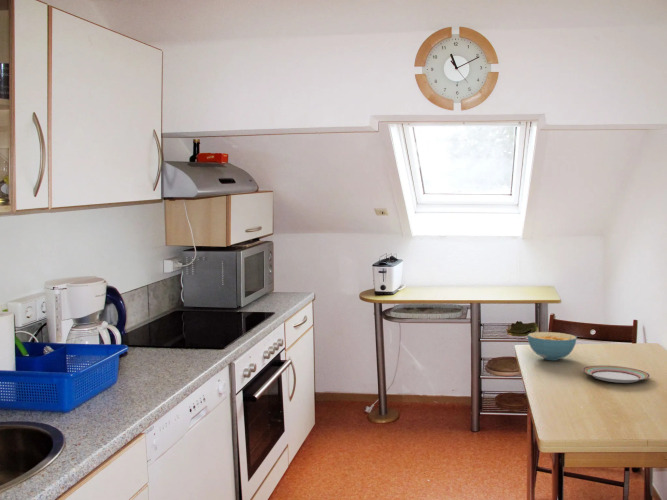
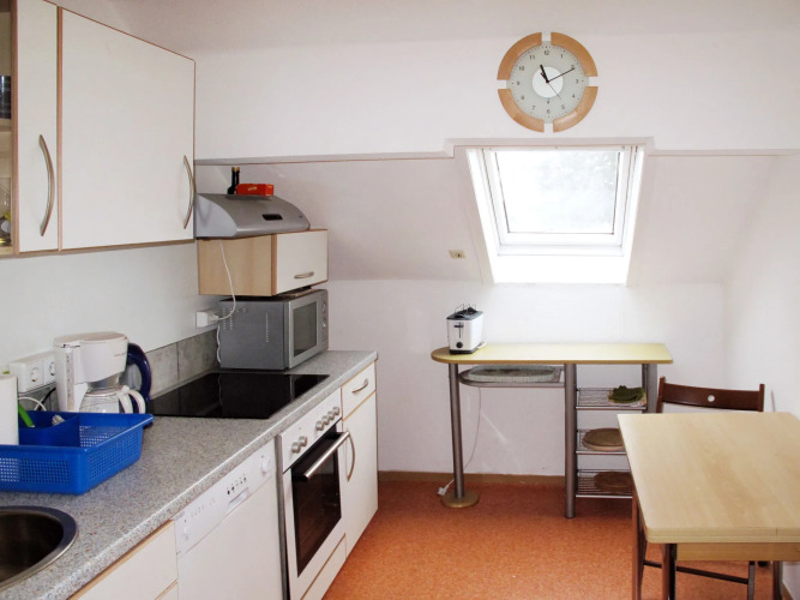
- cereal bowl (551, 347)
- plate (615, 375)
